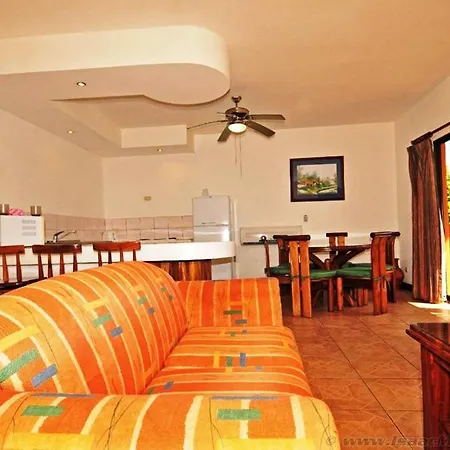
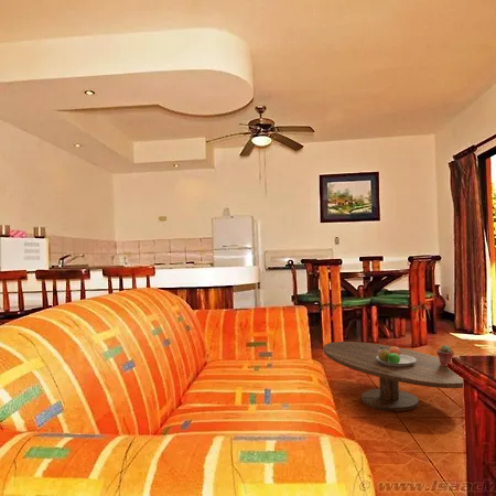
+ fruit bowl (395, 354)
+ coffee table (388, 379)
+ potted succulent (445, 354)
